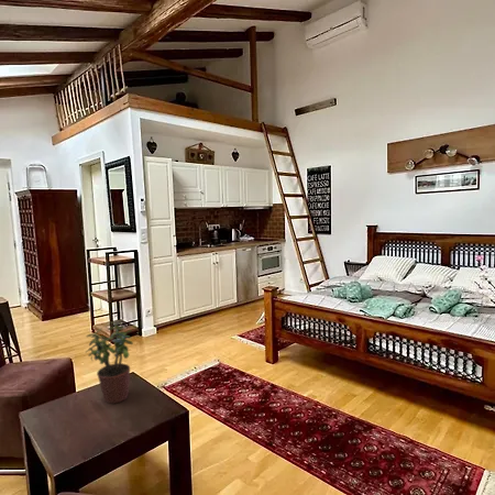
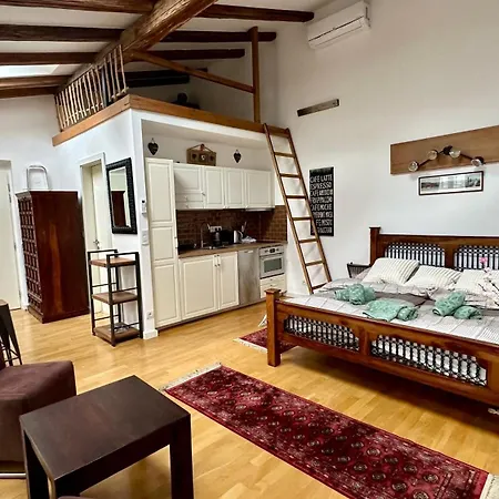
- potted plant (116, 362)
